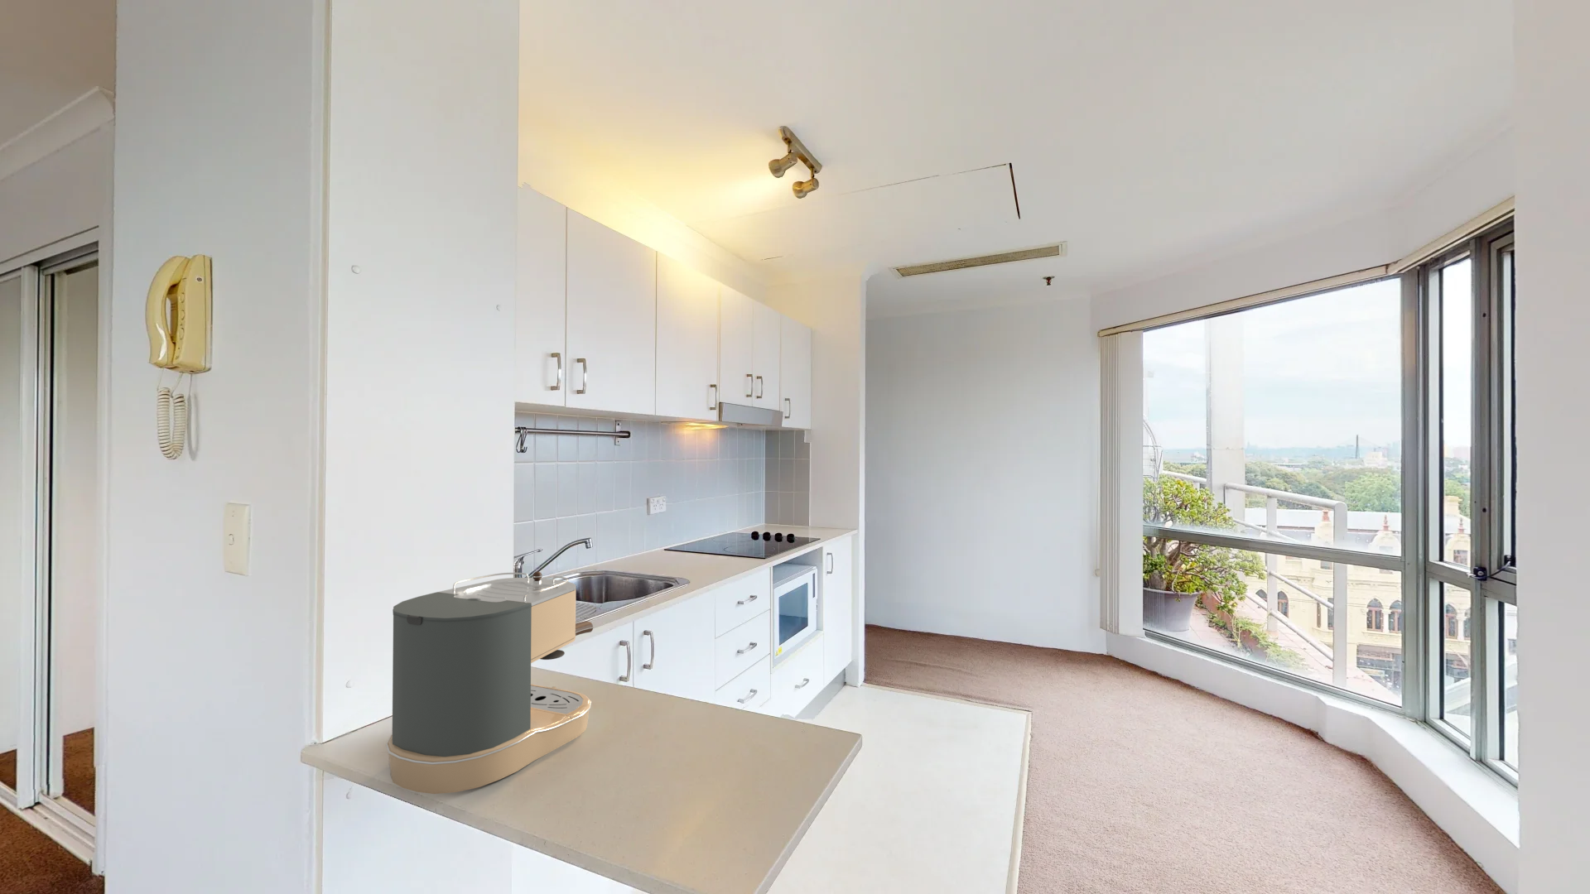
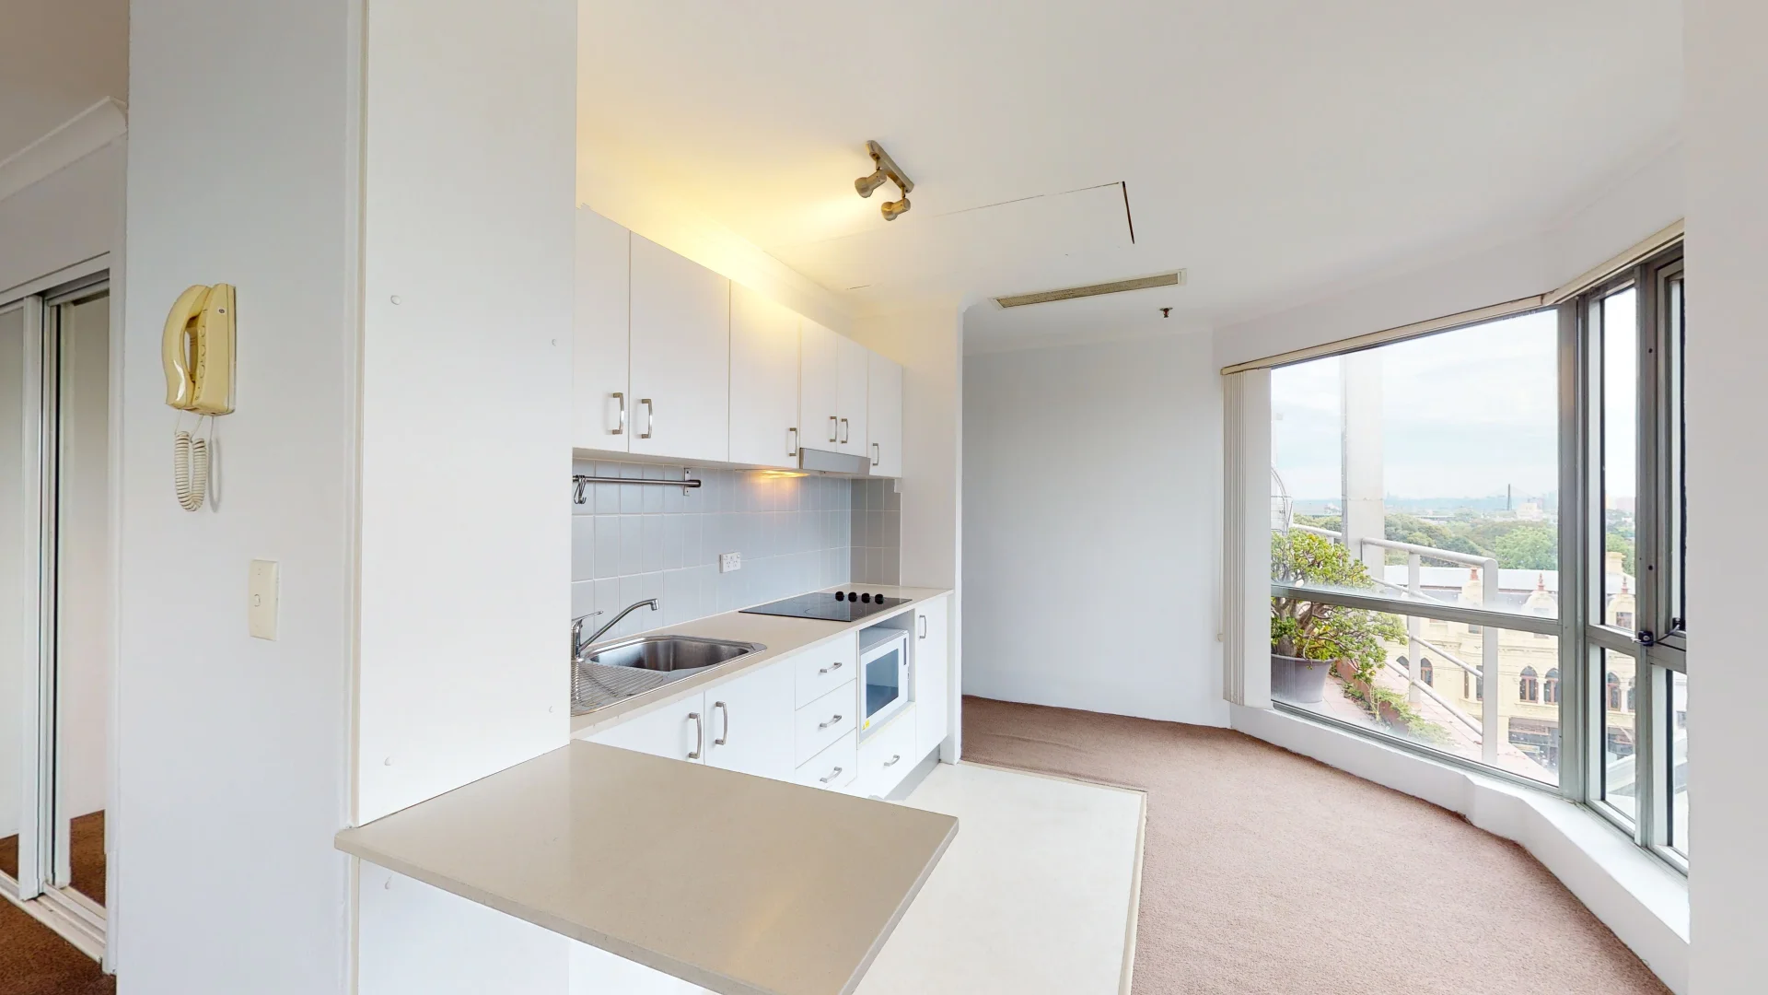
- coffee maker (512, 655)
